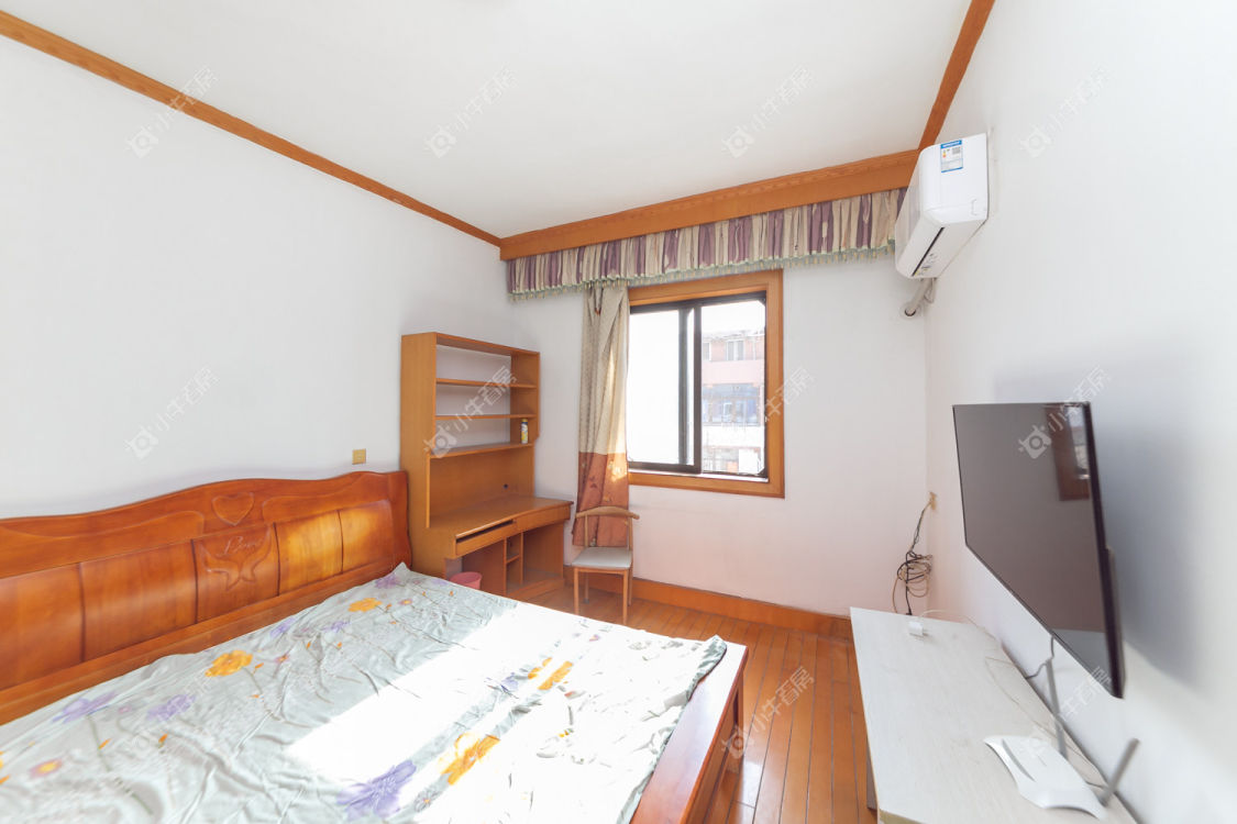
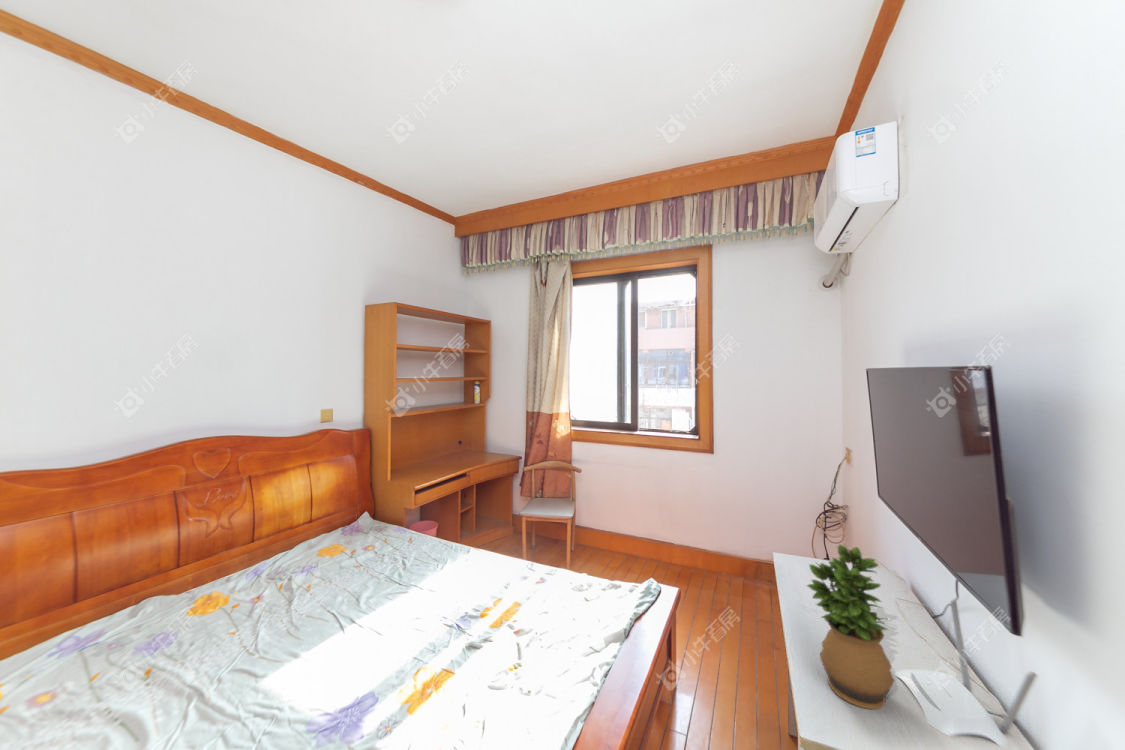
+ potted plant (846, 619)
